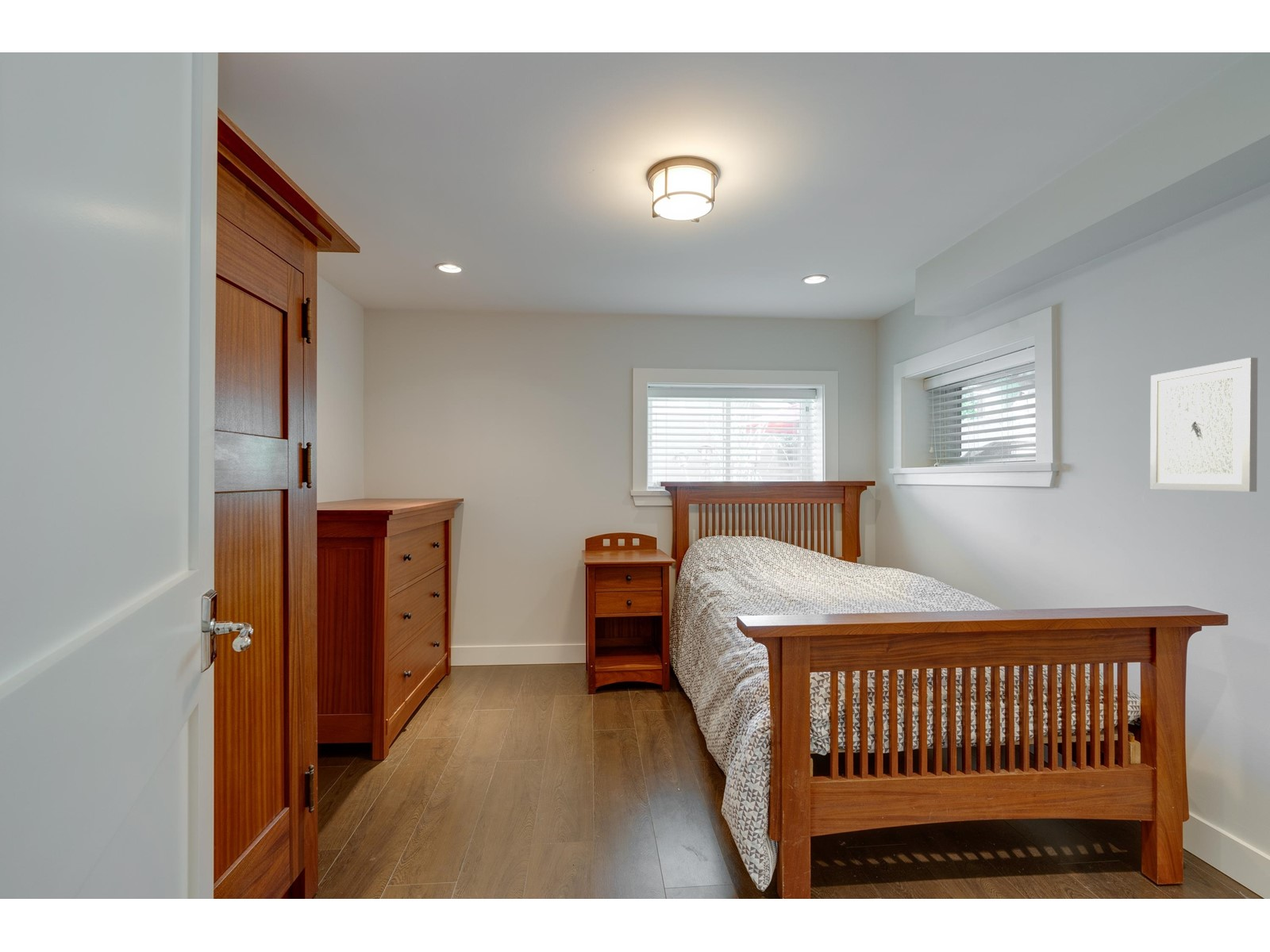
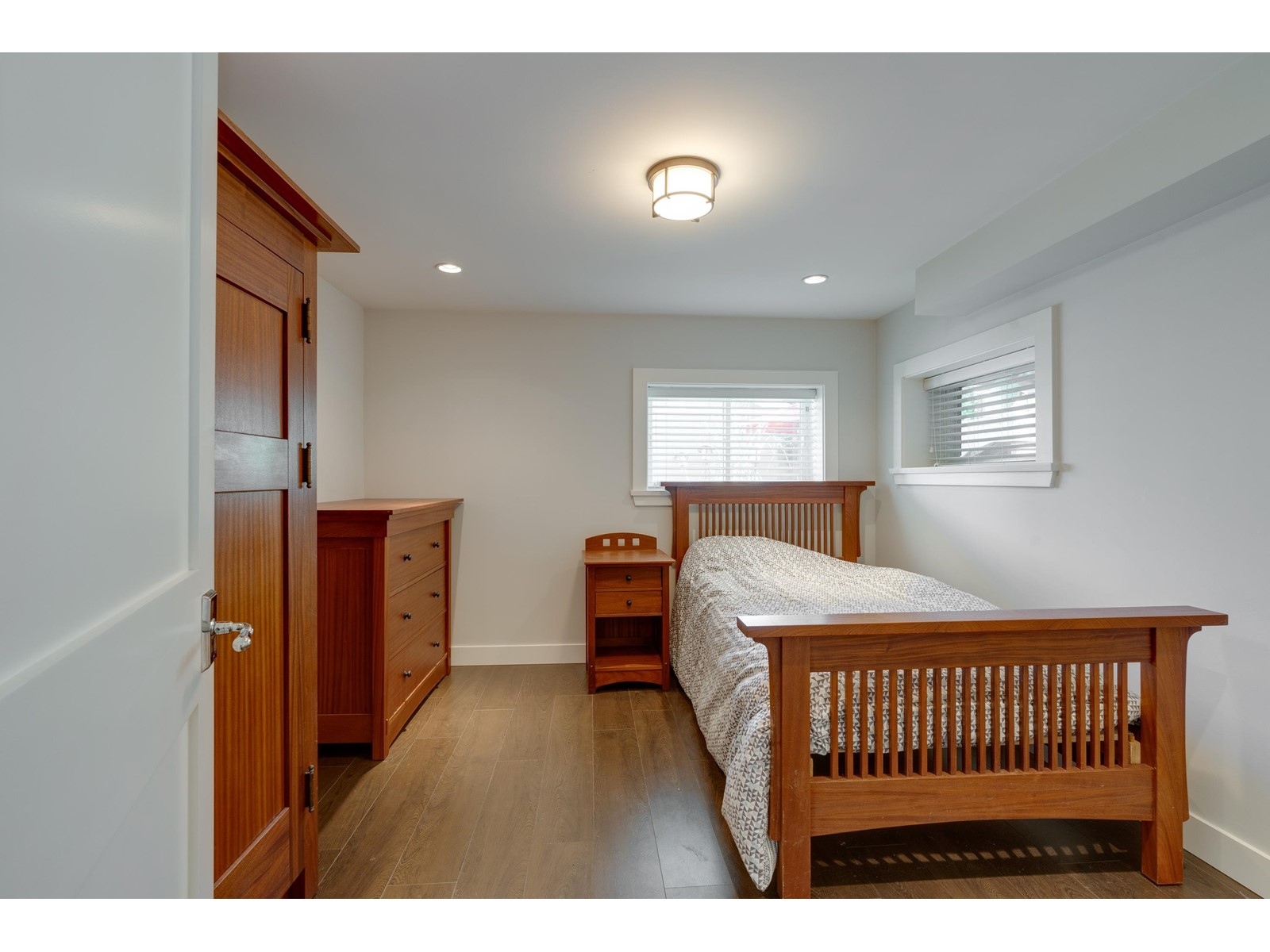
- wall art (1199, 428)
